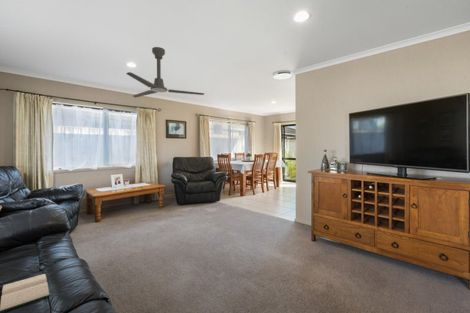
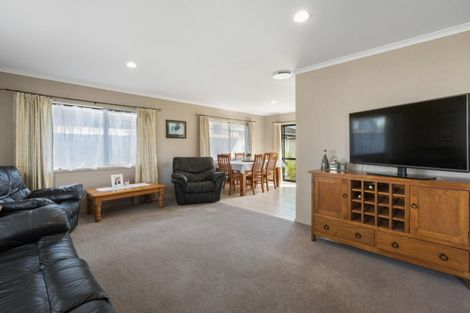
- ceiling fan (160, 70)
- hardback book (25, 288)
